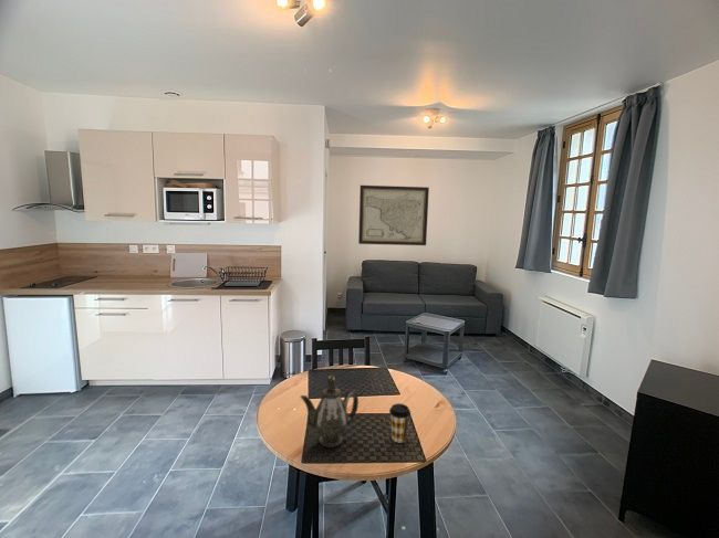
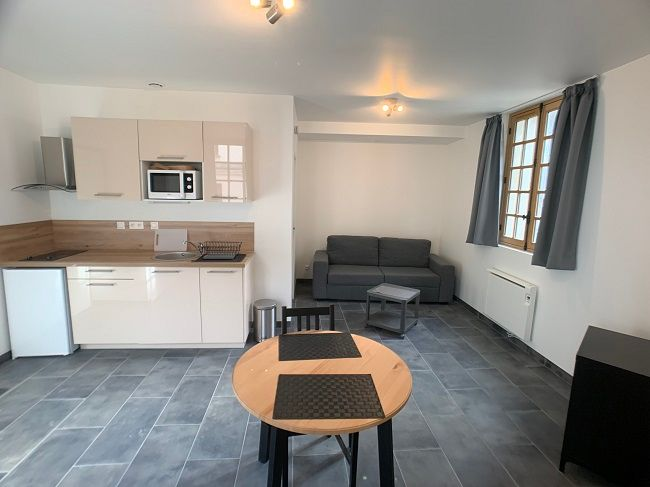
- teapot (329, 409)
- coffee cup (399, 423)
- wall art (393, 215)
